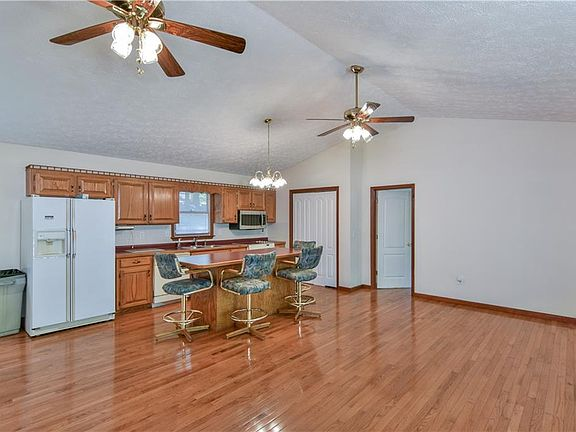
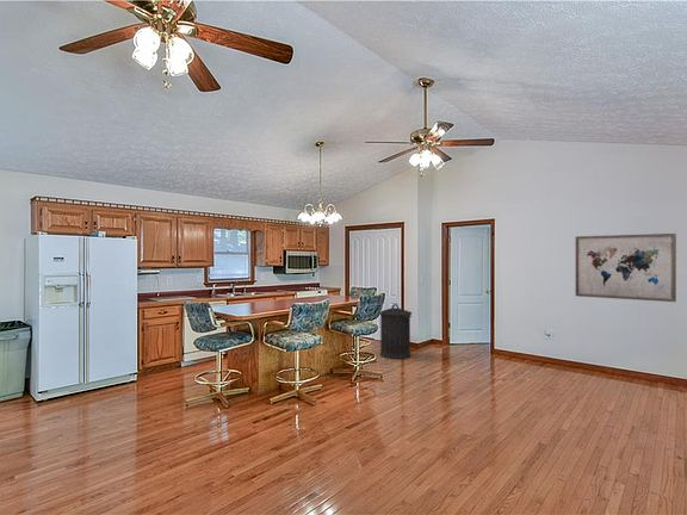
+ wall art (621, 266)
+ trash can (395, 329)
